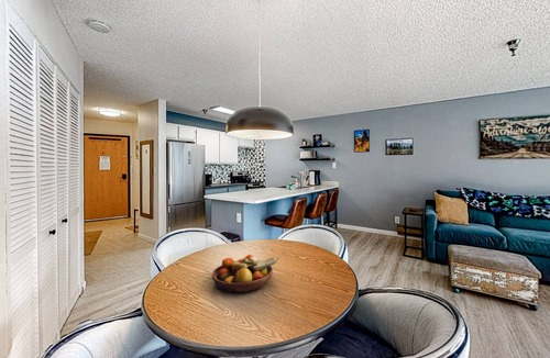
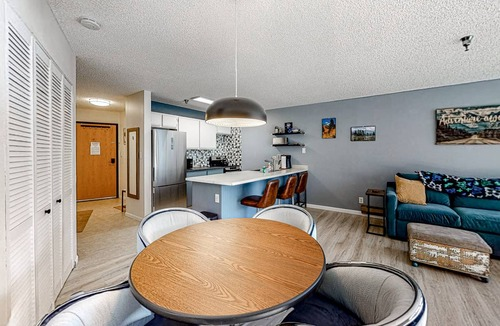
- fruit bowl (243, 267)
